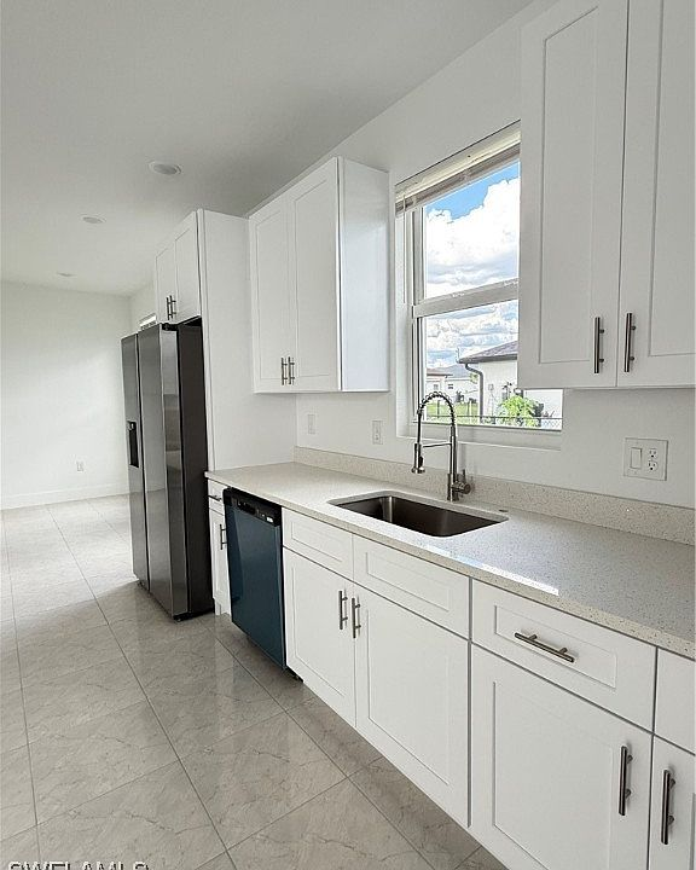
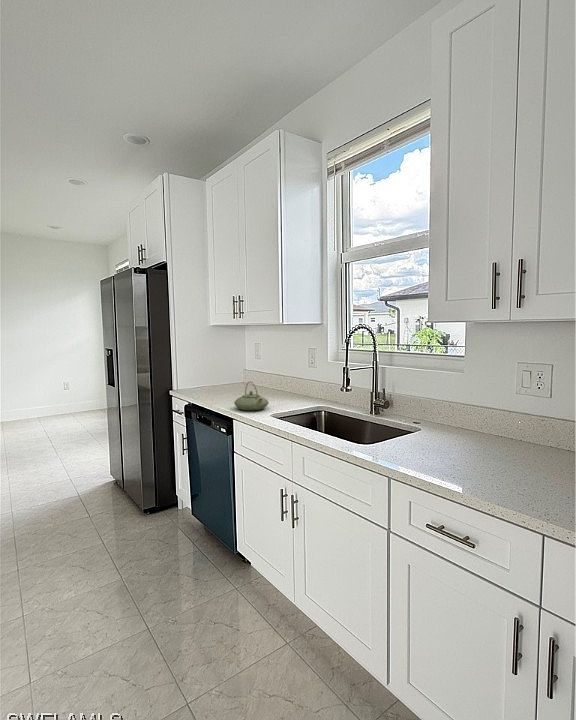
+ teapot (252, 395)
